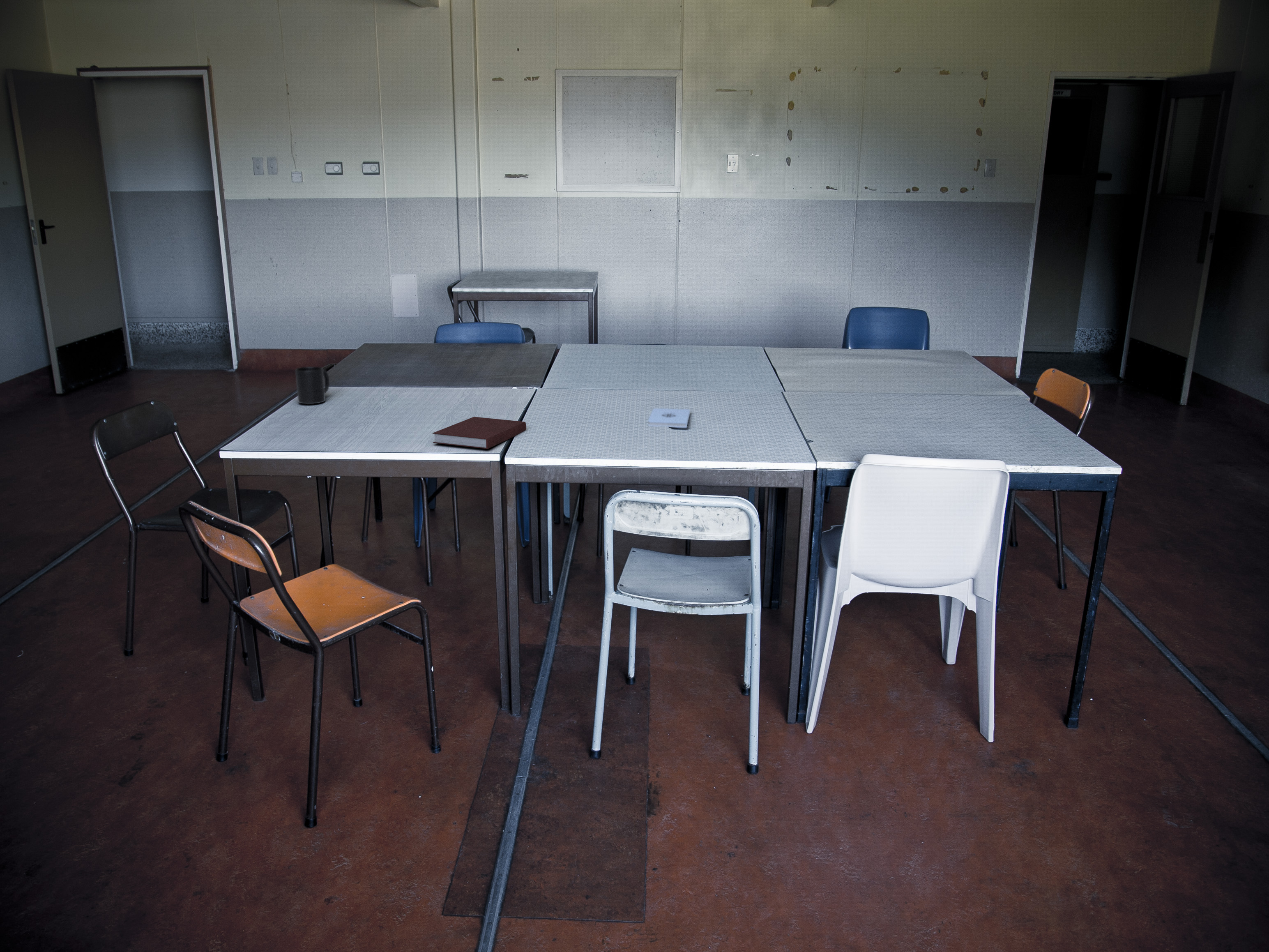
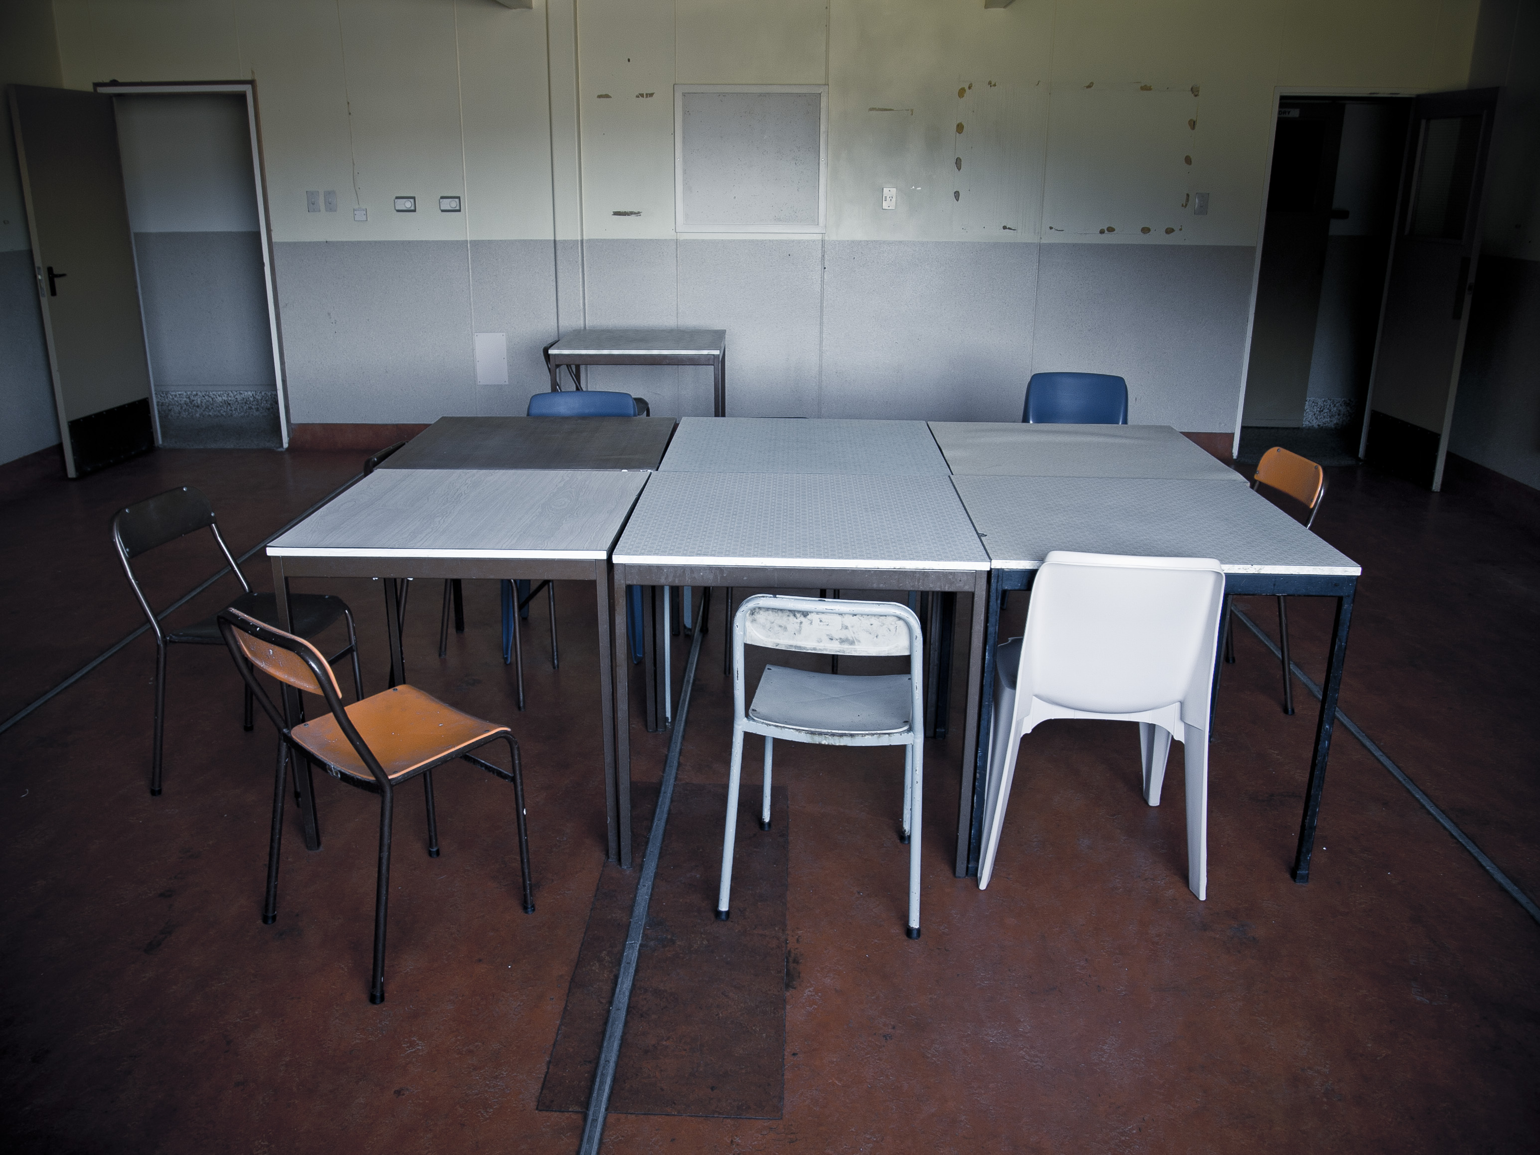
- mug (314, 384)
- notepad (669, 417)
- notebook (481, 432)
